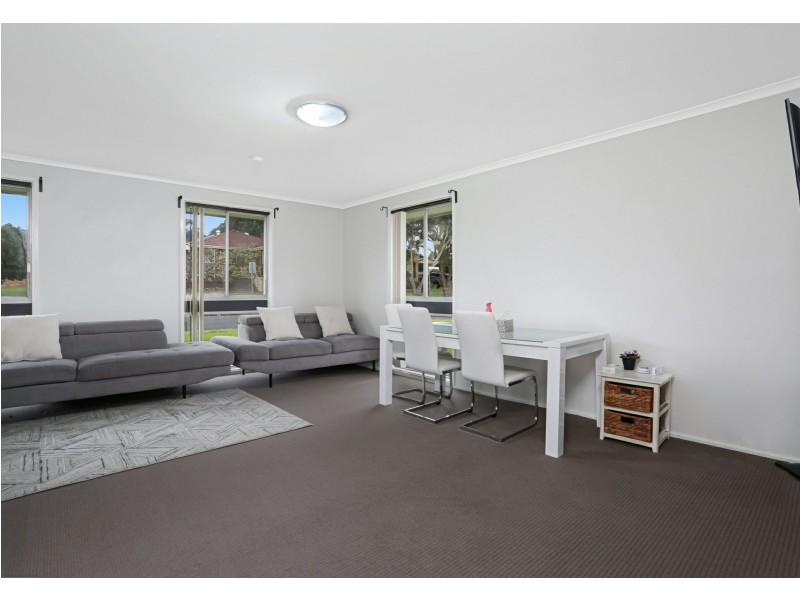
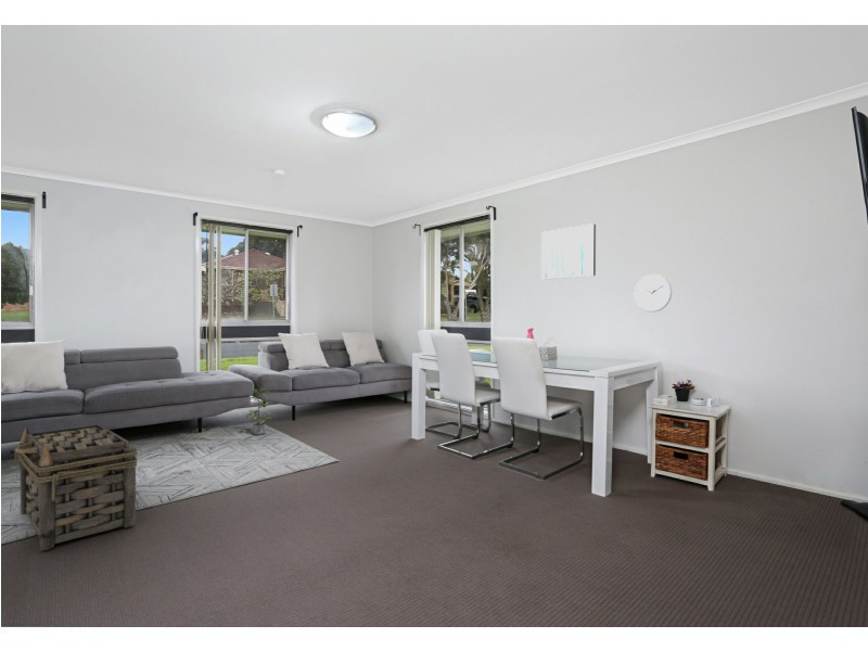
+ wall clock (652, 293)
+ wall art (566, 253)
+ basket (73, 474)
+ potted plant (258, 410)
